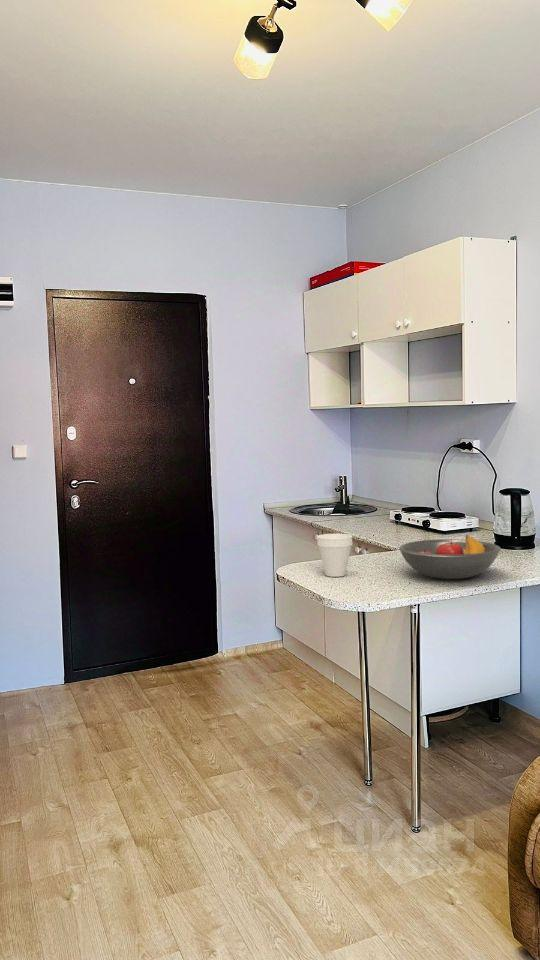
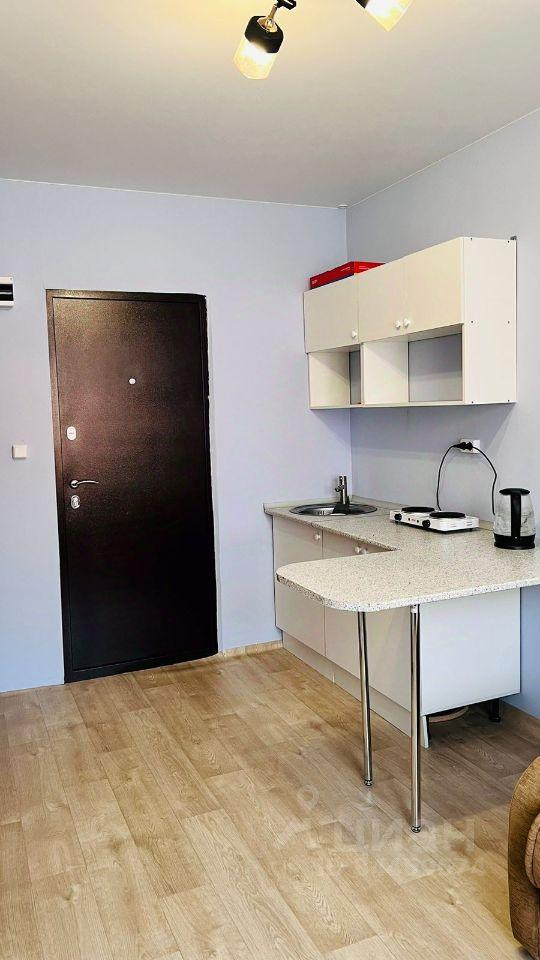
- fruit bowl (449, 557)
- cup (335, 555)
